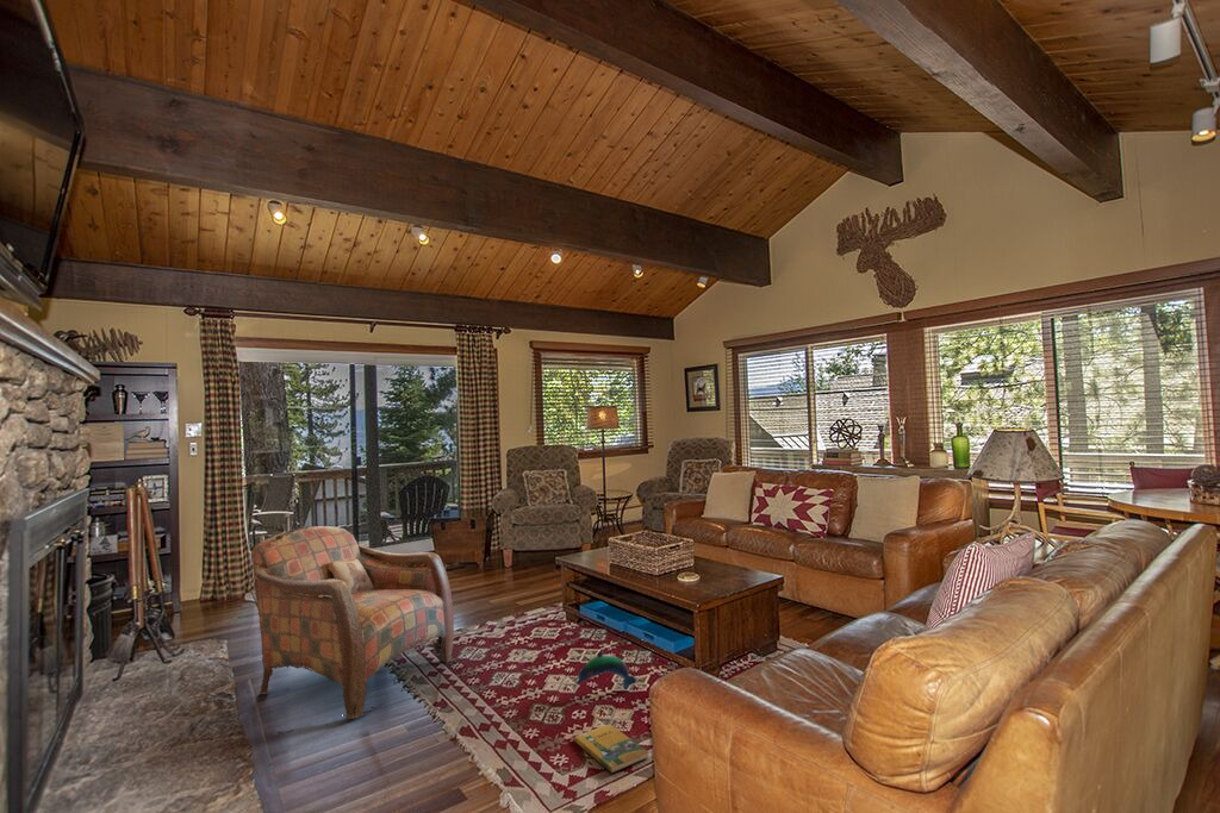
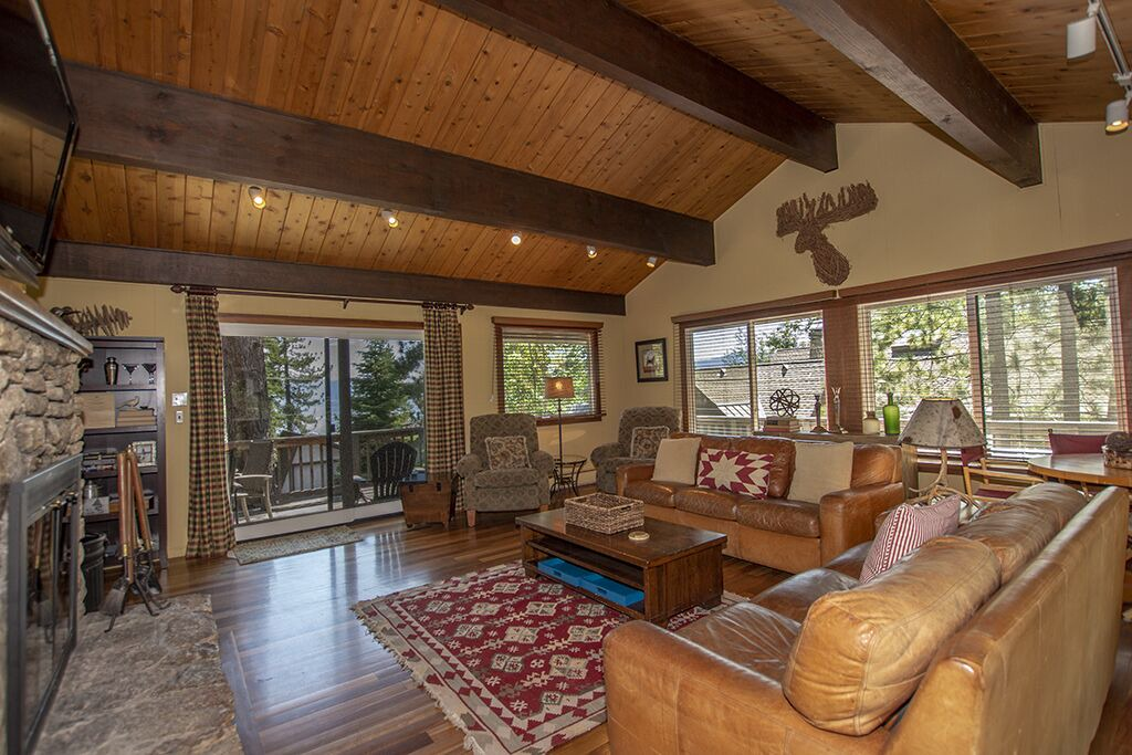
- armchair (347, 604)
- plush toy (605, 671)
- booklet (610, 746)
